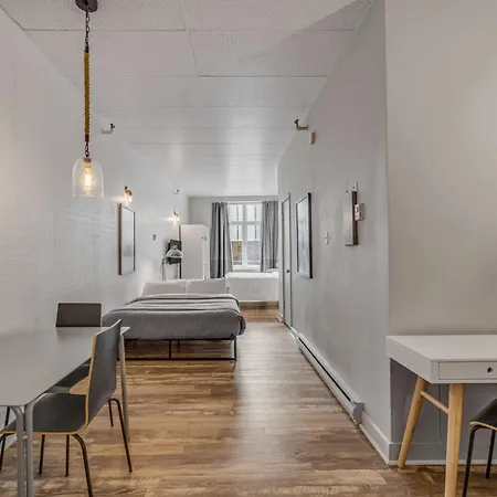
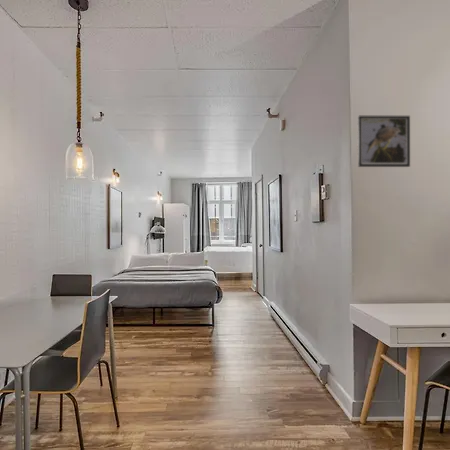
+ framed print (383, 141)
